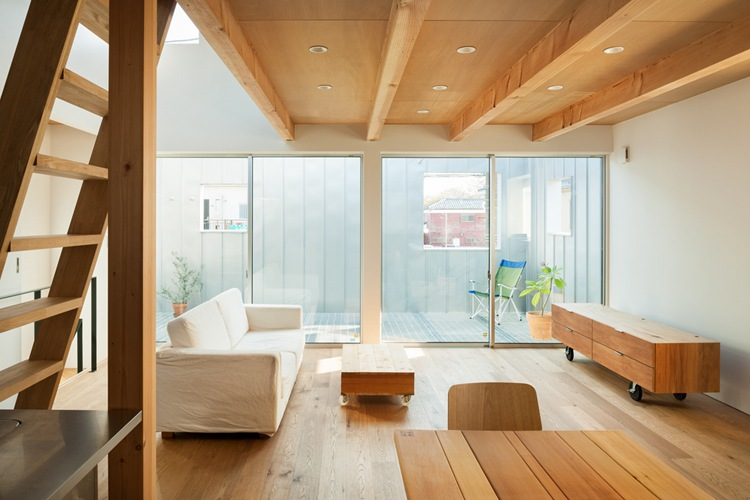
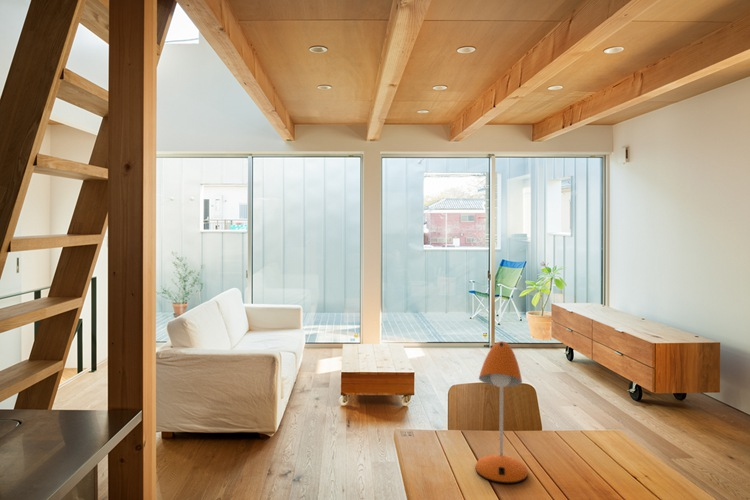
+ desk lamp (501, 410)
